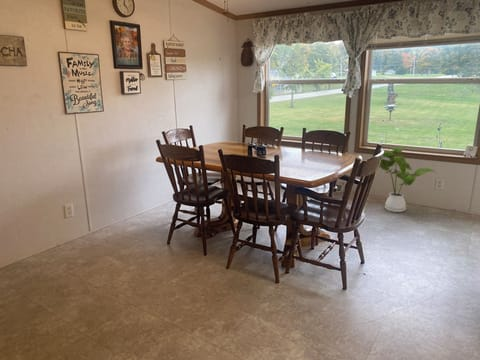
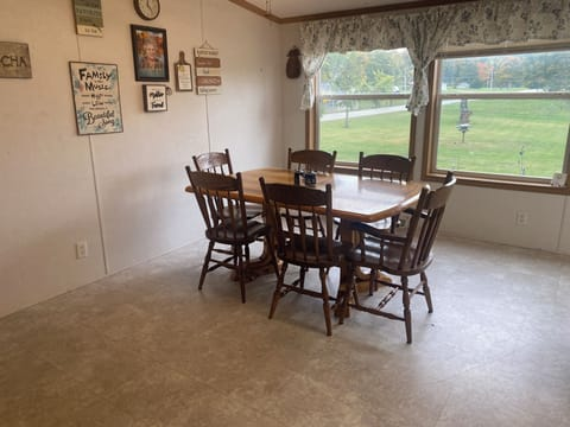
- house plant (395, 180)
